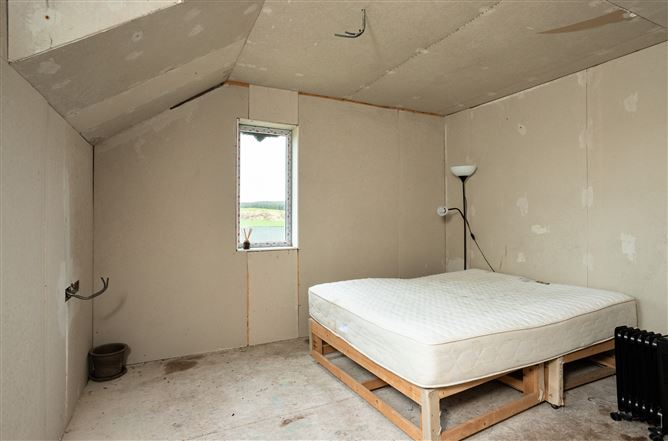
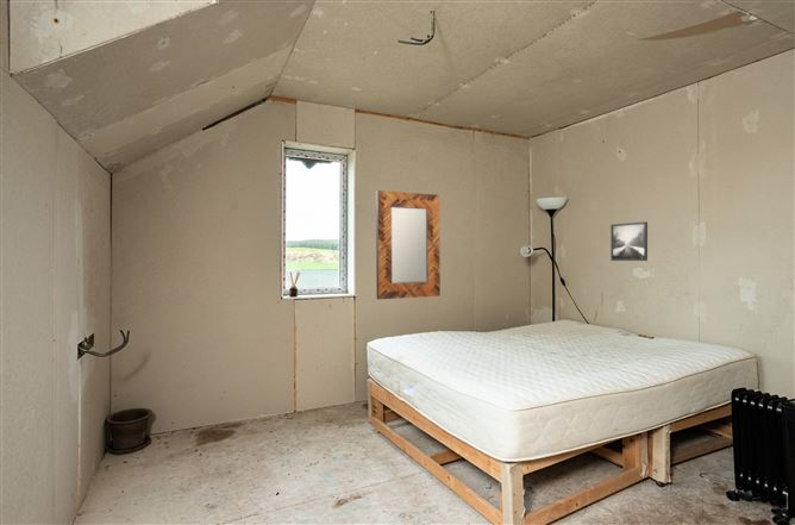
+ home mirror (408, 245)
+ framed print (628, 242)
